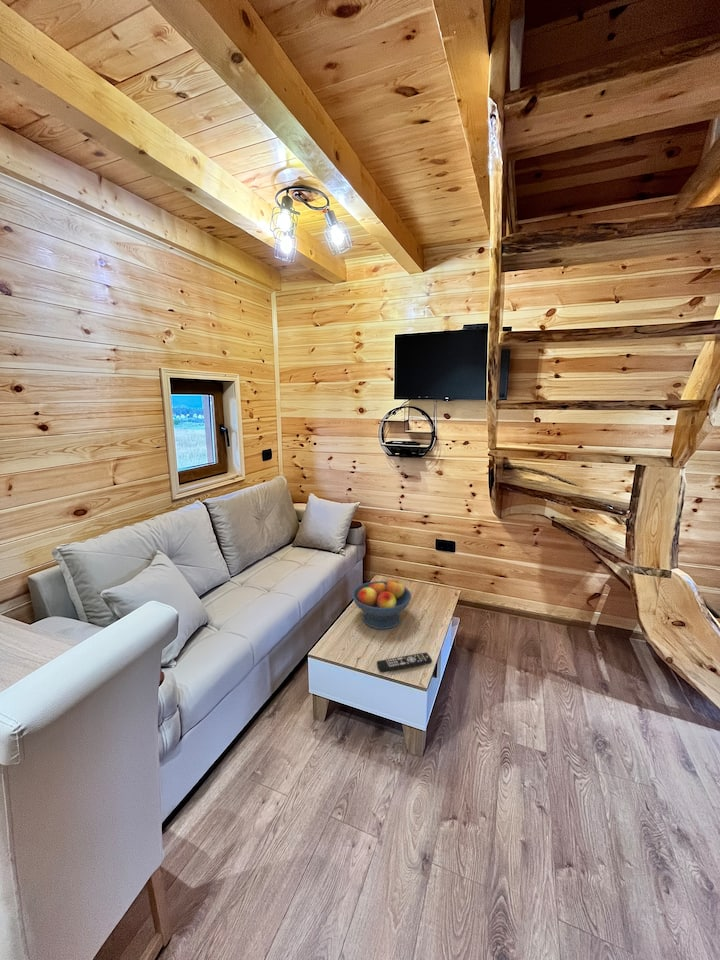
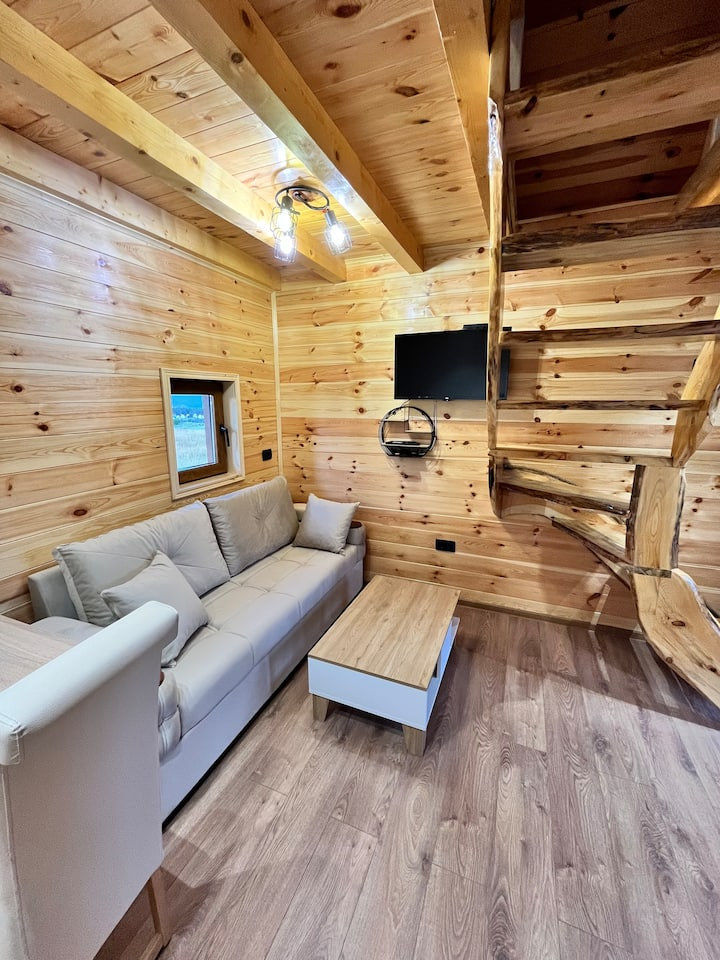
- remote control (404, 662)
- fruit bowl (381, 601)
